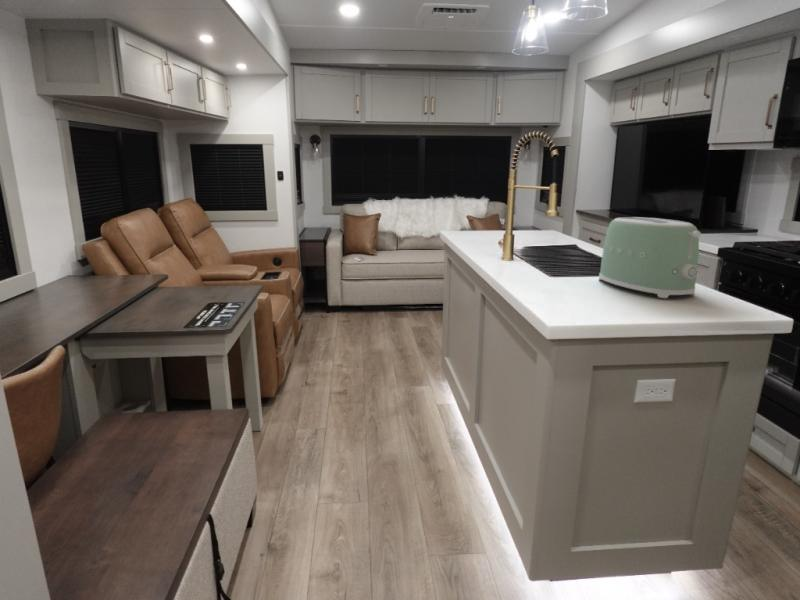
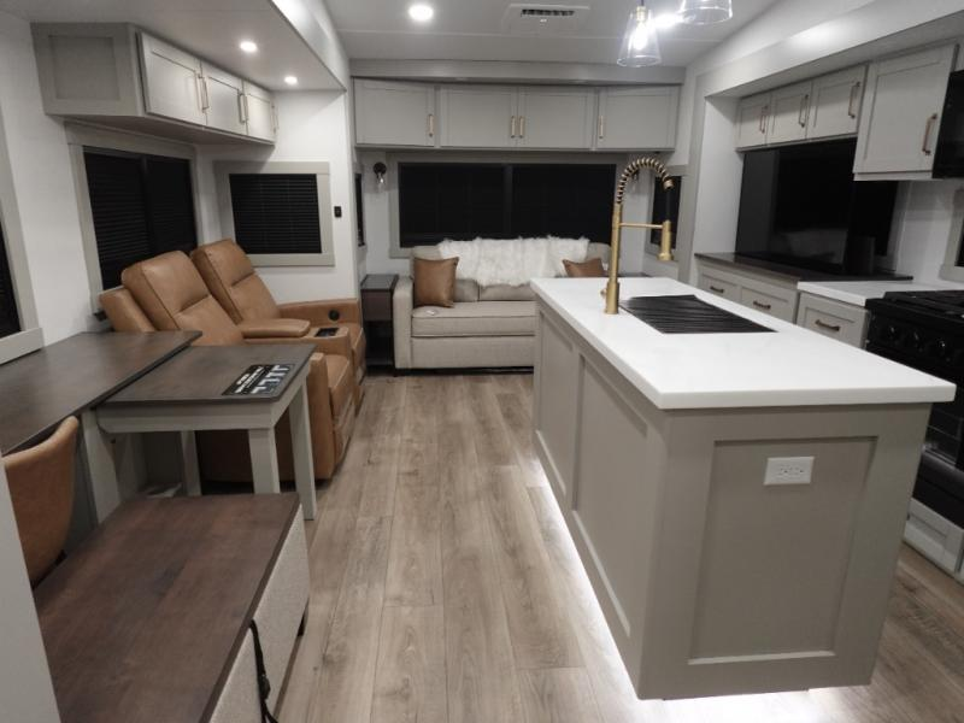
- toaster (647, 253)
